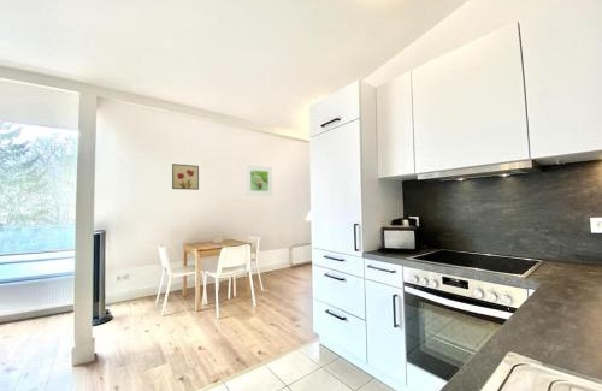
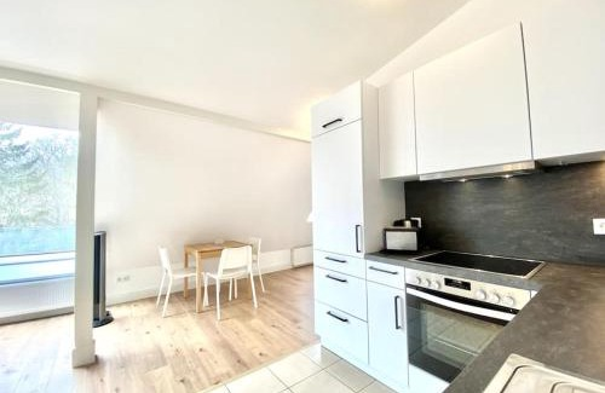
- wall art (185, 177)
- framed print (259, 180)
